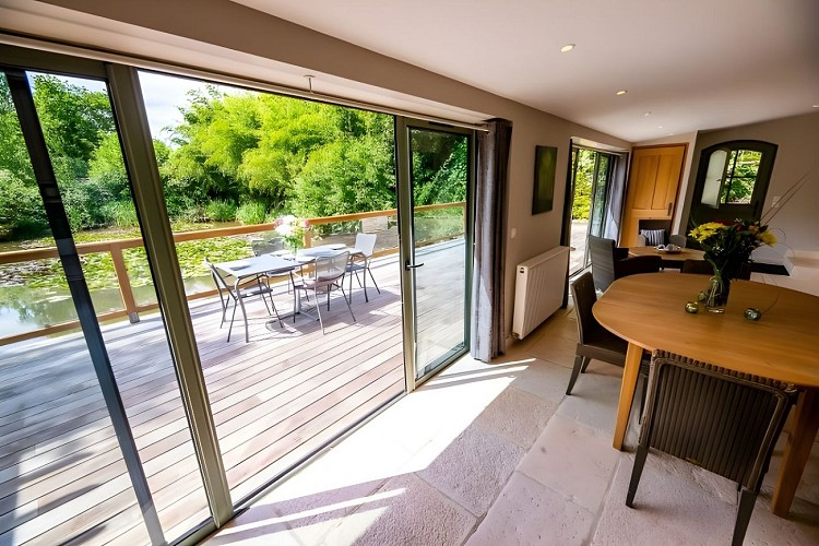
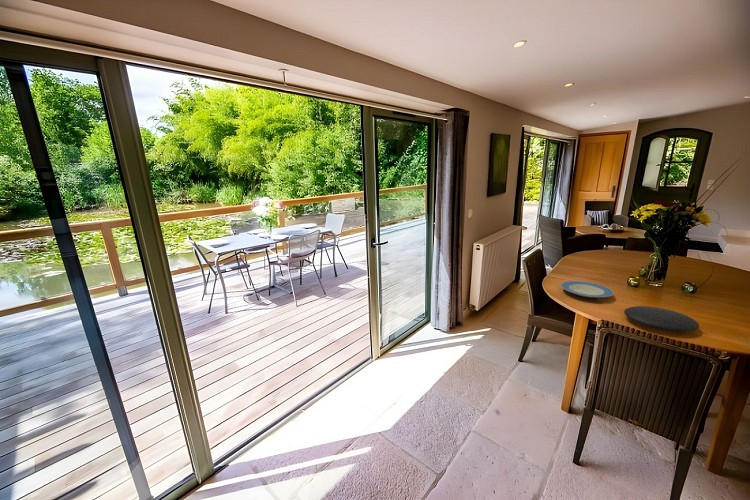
+ plate (585, 290)
+ plate (659, 318)
